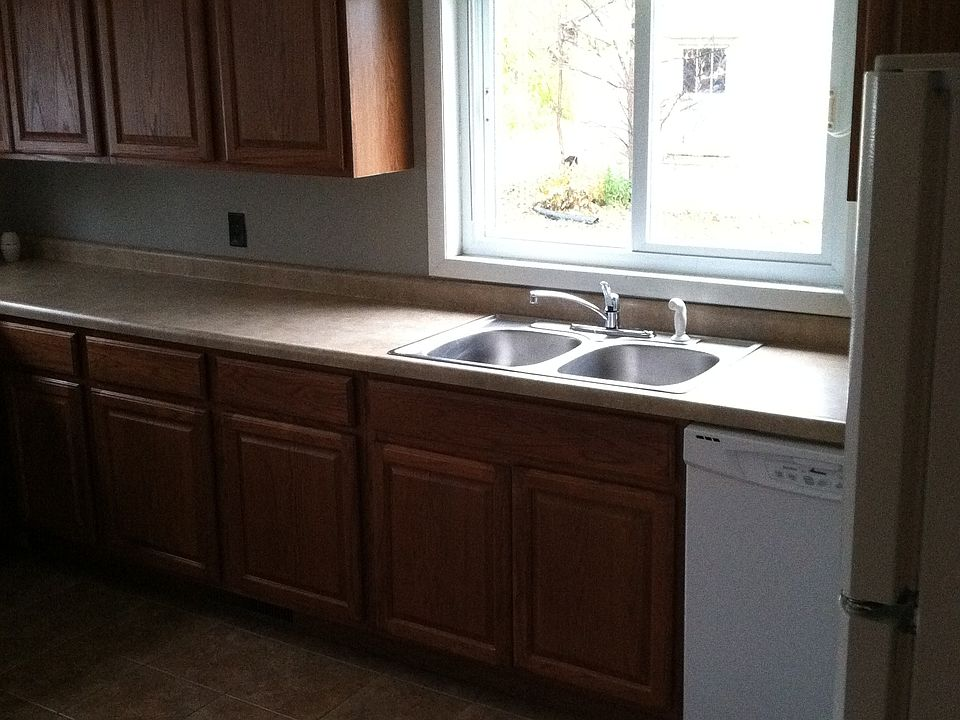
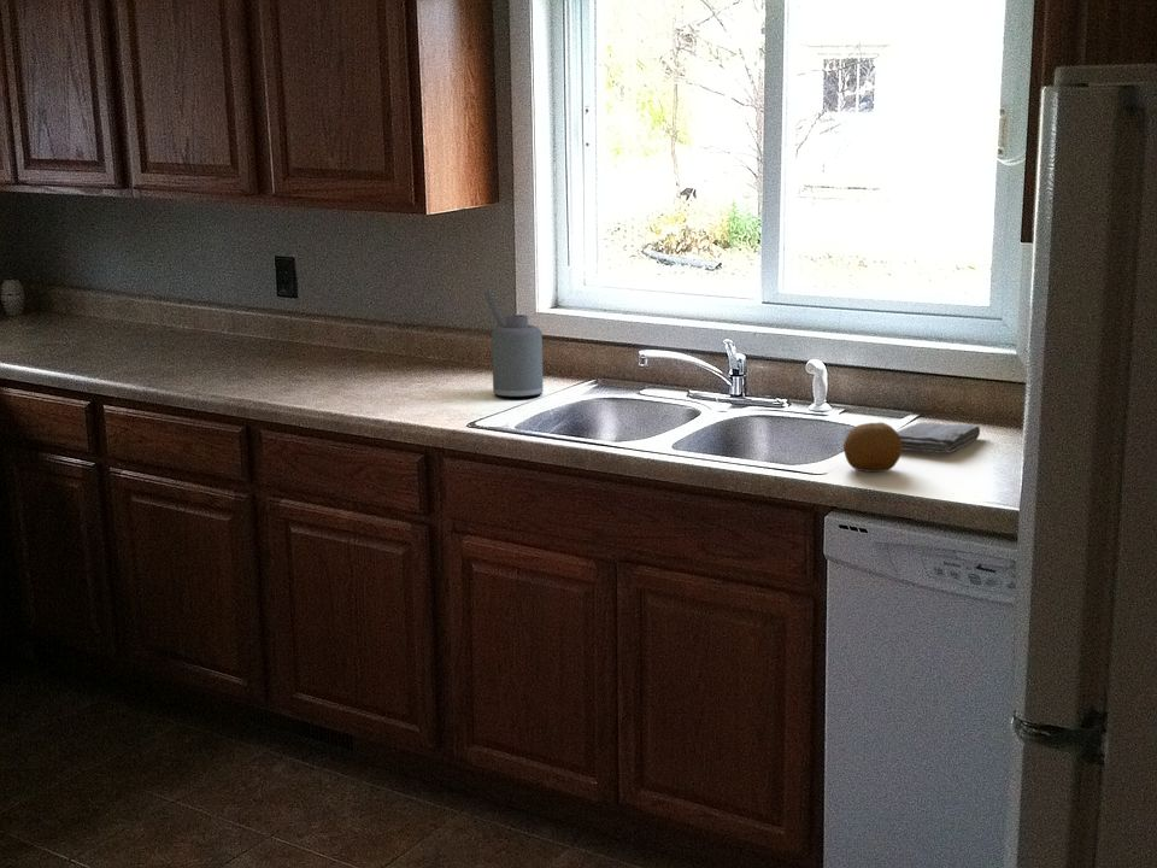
+ soap dispenser (510, 342)
+ washcloth (933, 435)
+ fruit (871, 446)
